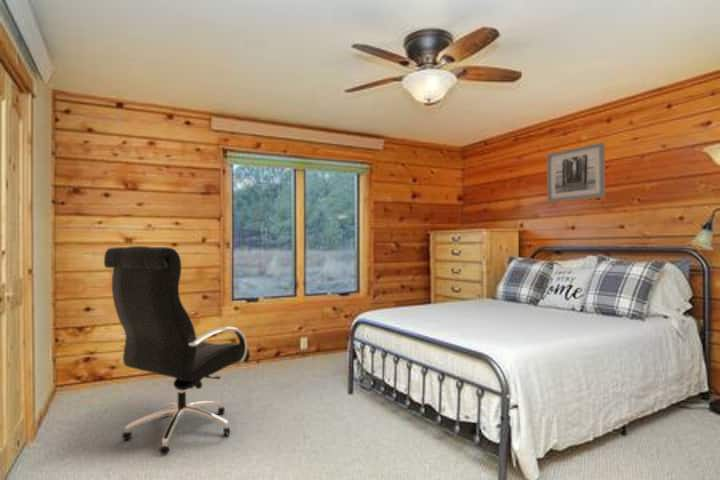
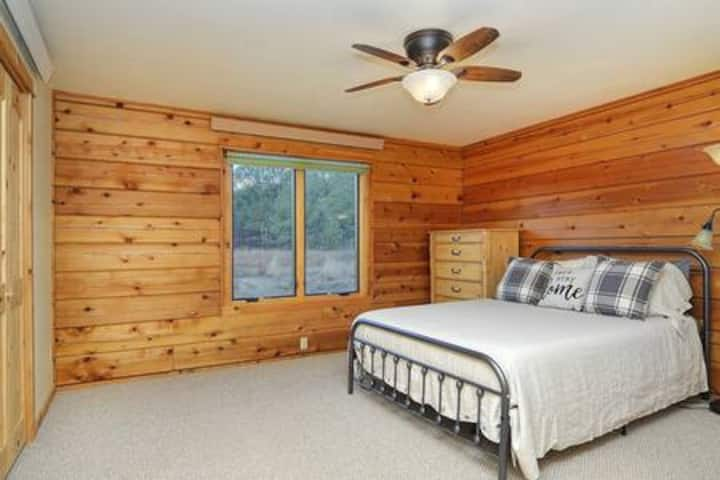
- wall art (574, 174)
- office chair (180, 337)
